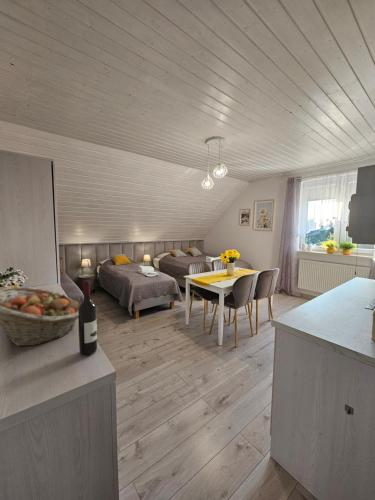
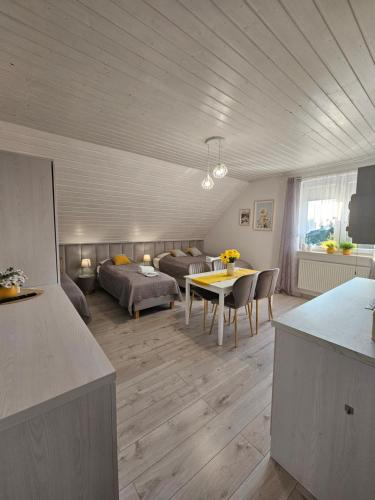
- wine bottle (87, 317)
- fruit basket (37, 309)
